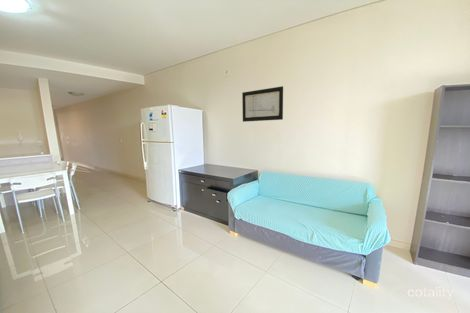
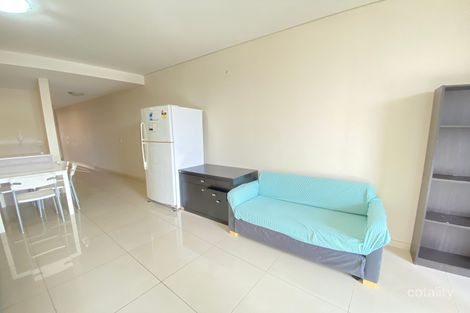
- wall art (261, 105)
